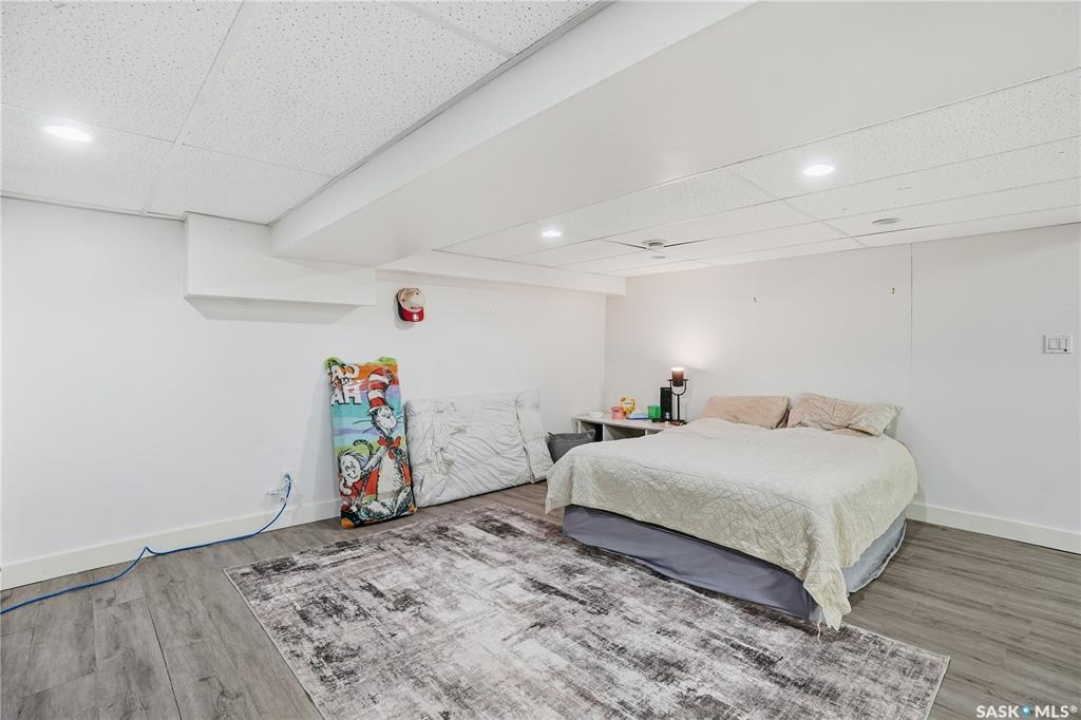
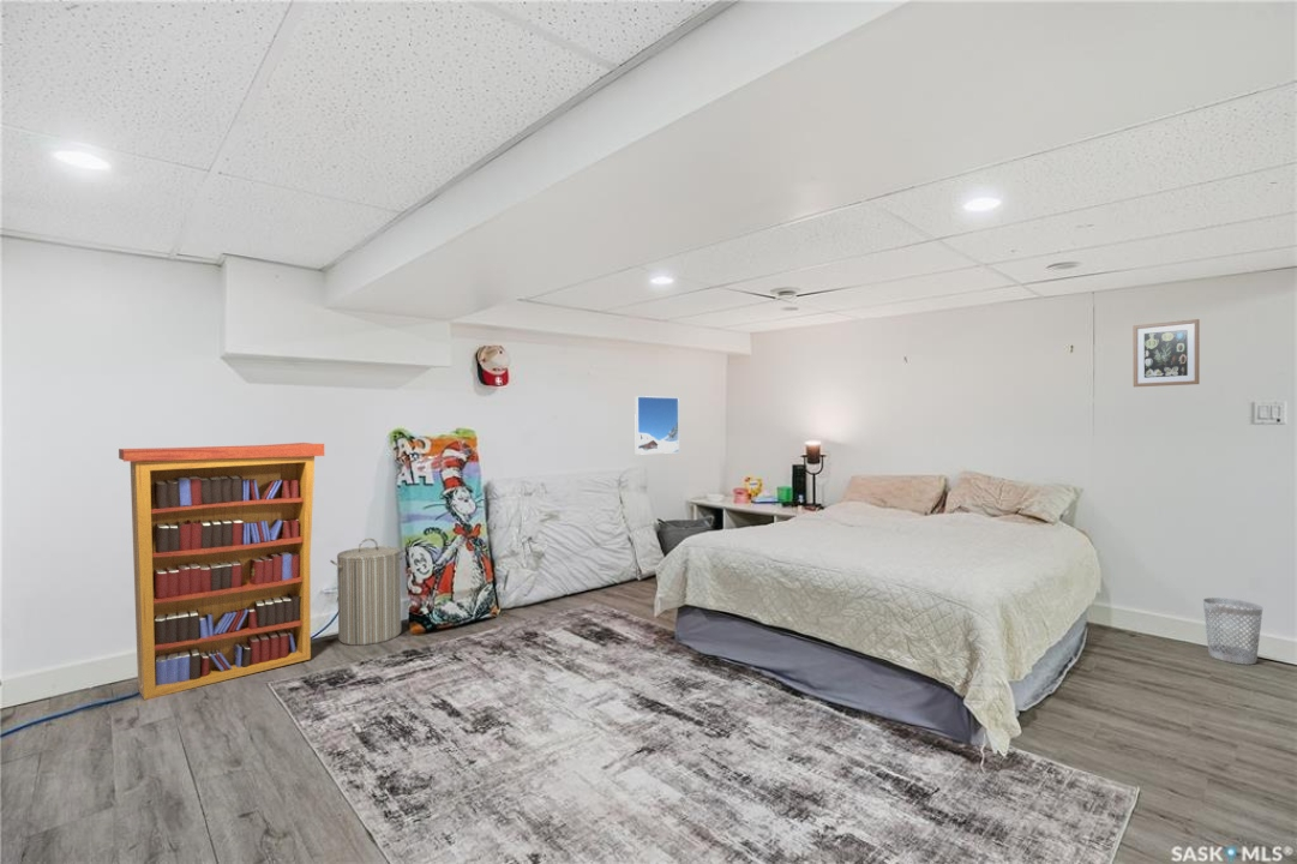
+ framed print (657, 425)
+ wastebasket (1231, 630)
+ laundry hamper (370, 587)
+ wall art (1165, 354)
+ bookcase (227, 557)
